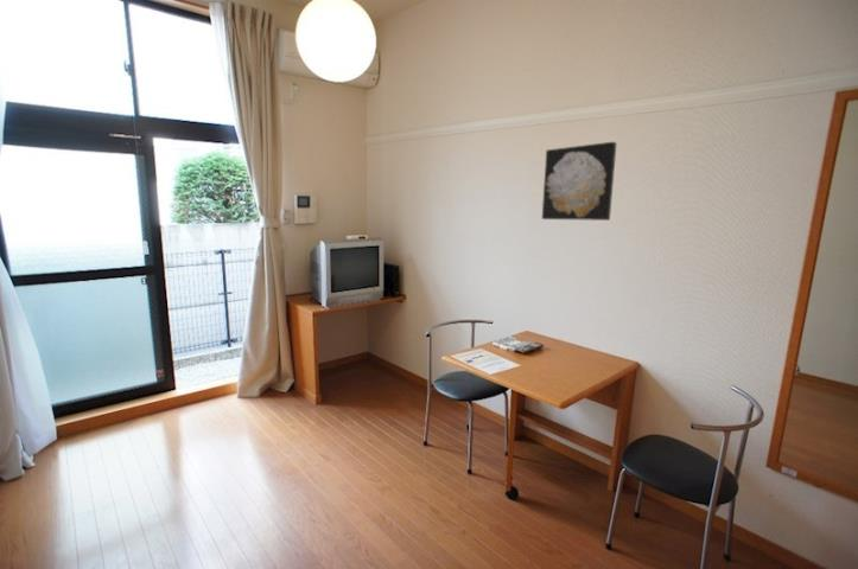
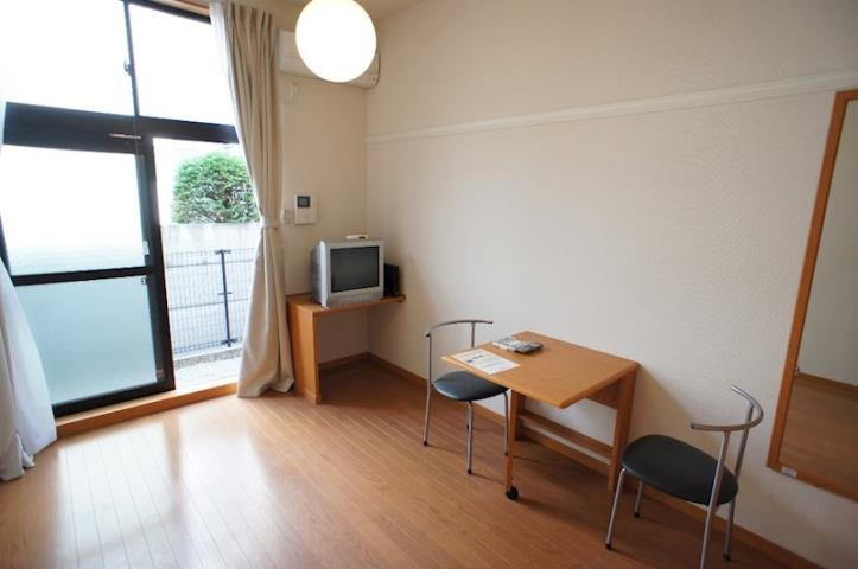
- wall art (577, 183)
